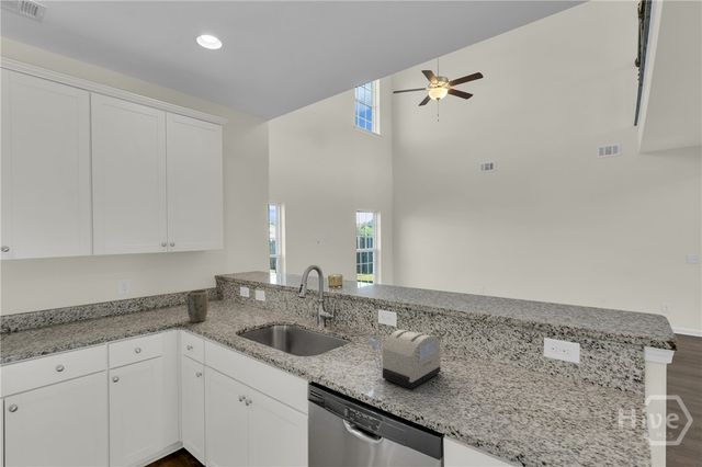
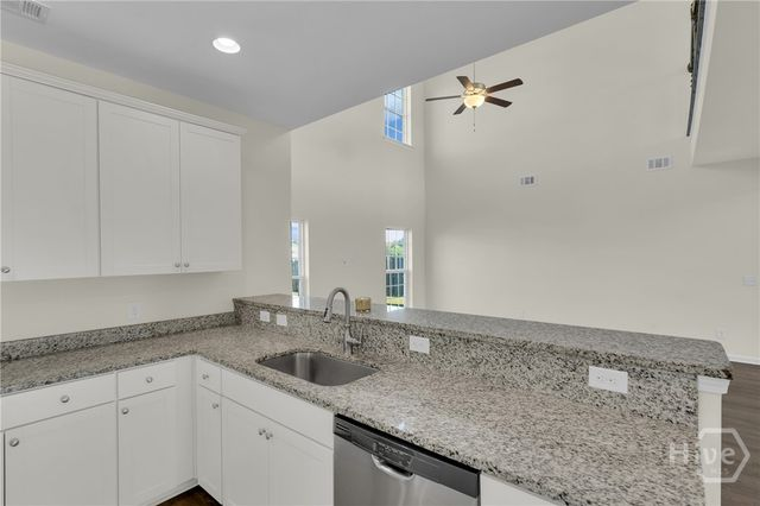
- plant pot (197, 306)
- toaster (401, 352)
